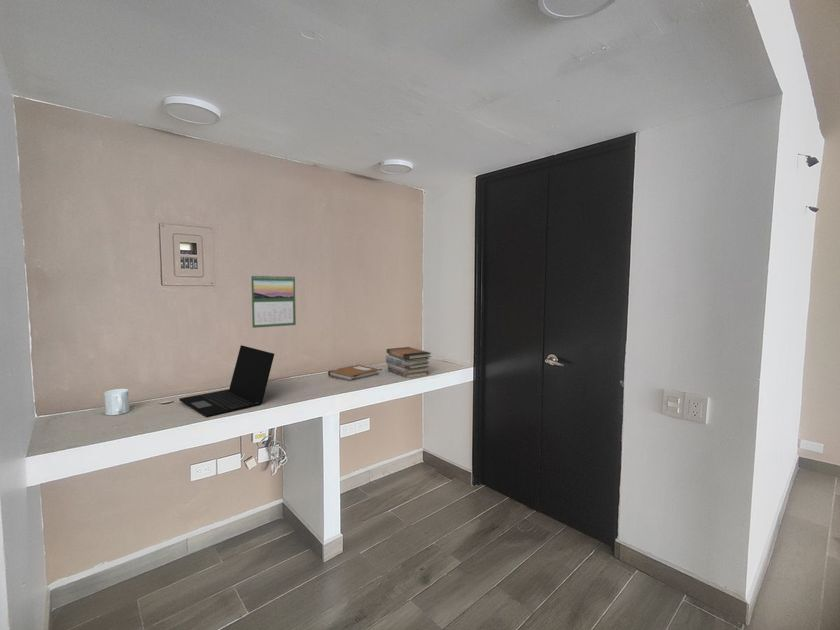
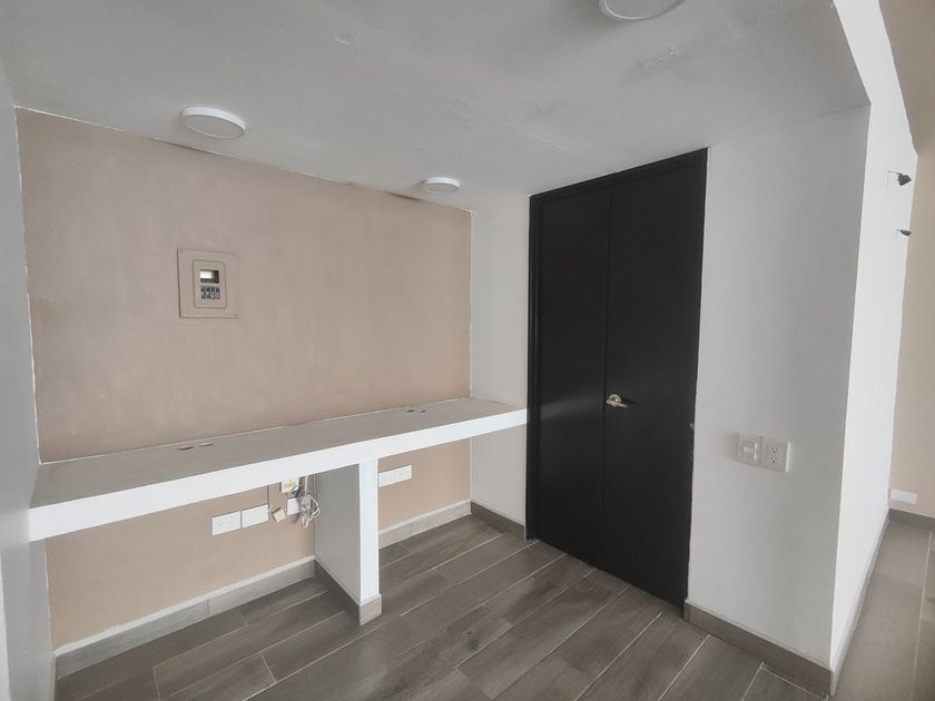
- book stack (407, 361)
- notebook (354, 372)
- mug (117, 402)
- calendar (274, 300)
- laptop (231, 380)
